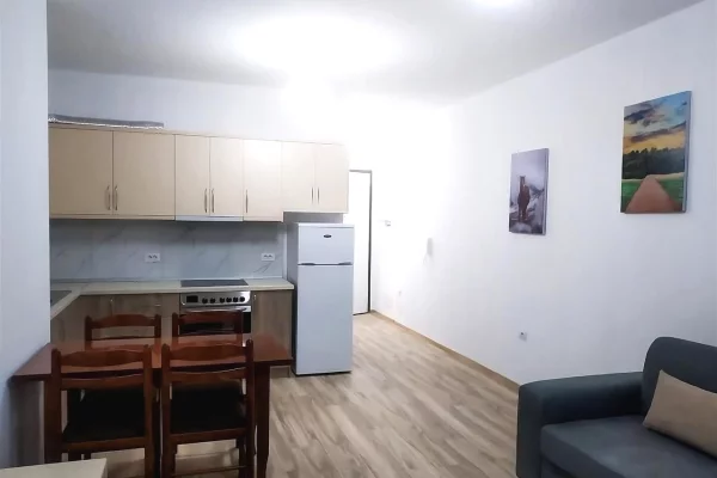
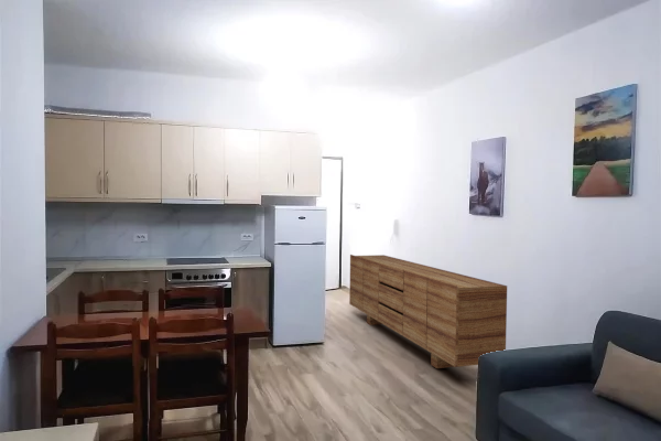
+ sideboard (410, 303)
